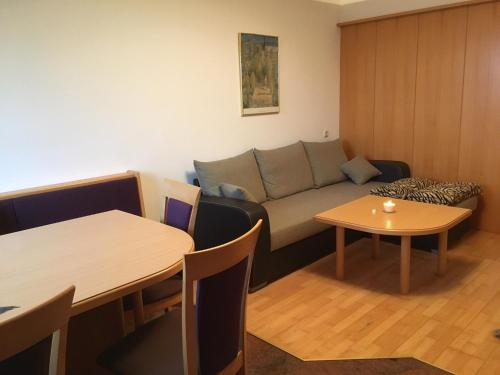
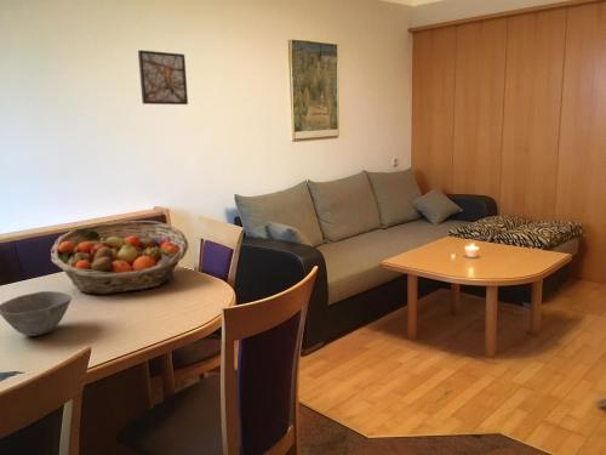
+ bowl (36, 317)
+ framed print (164, 78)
+ fruit basket (122, 255)
